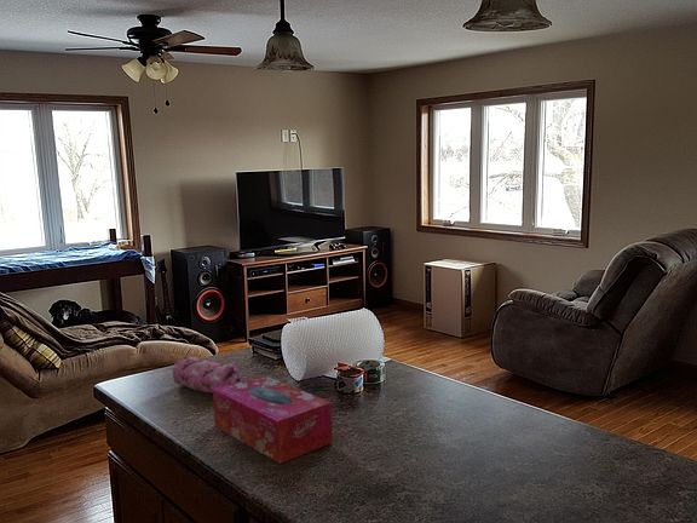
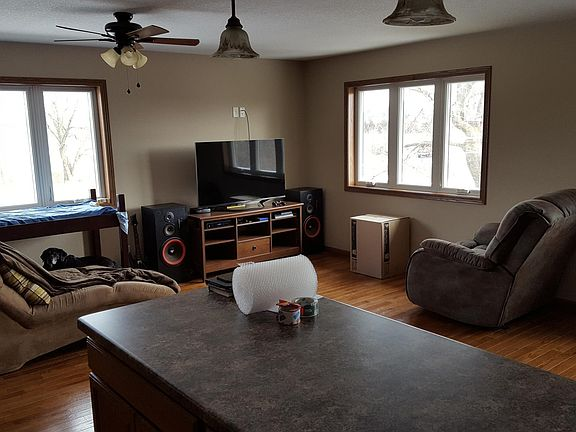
- tissue box (270, 414)
- pencil case (205, 374)
